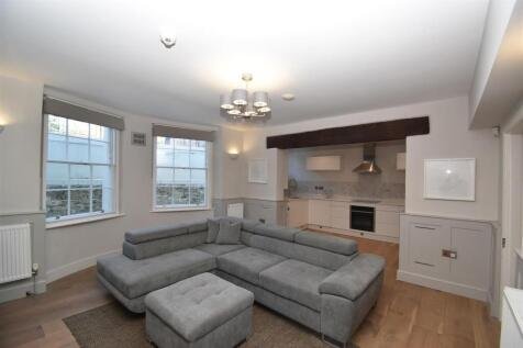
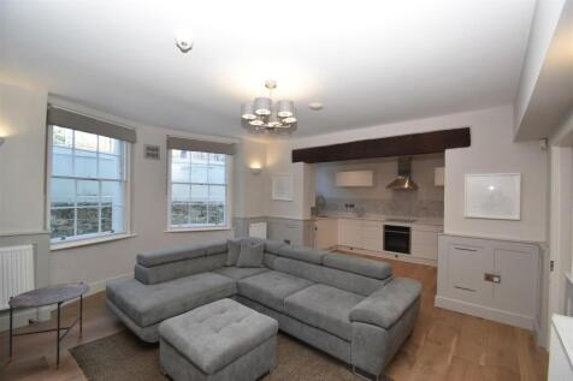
+ side table (49, 329)
